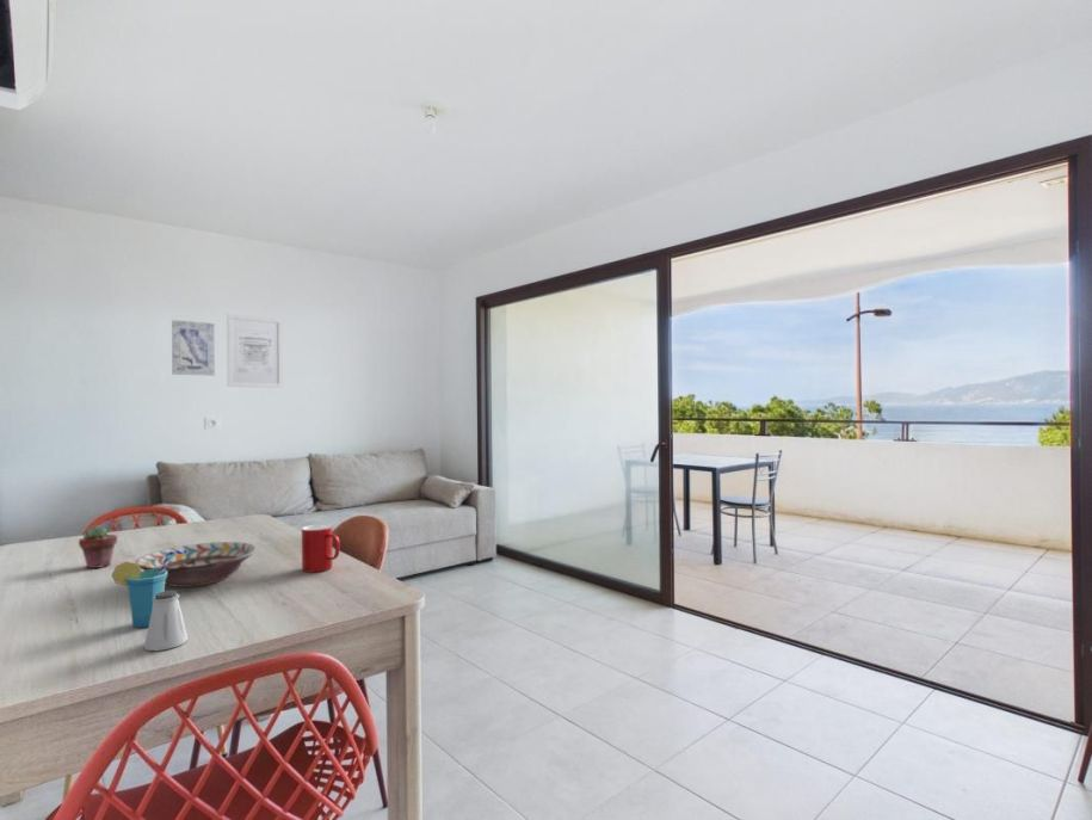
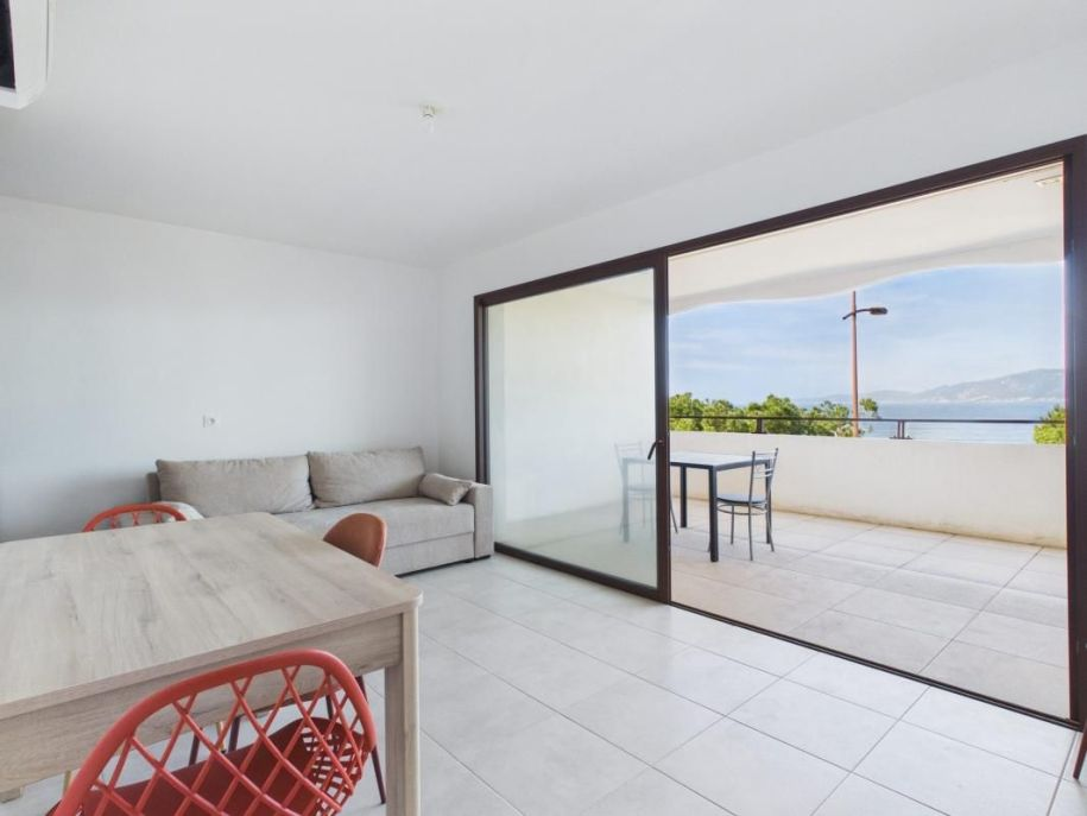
- wall art (193, 347)
- wall art (255, 352)
- cup (152, 587)
- cup (320, 548)
- potted succulent (98, 544)
- saltshaker (166, 617)
- decorative bowl (198, 566)
